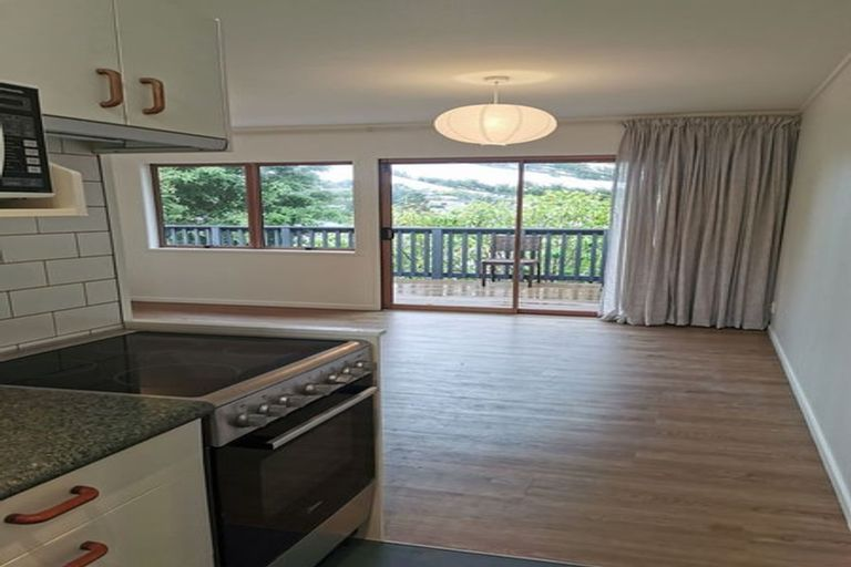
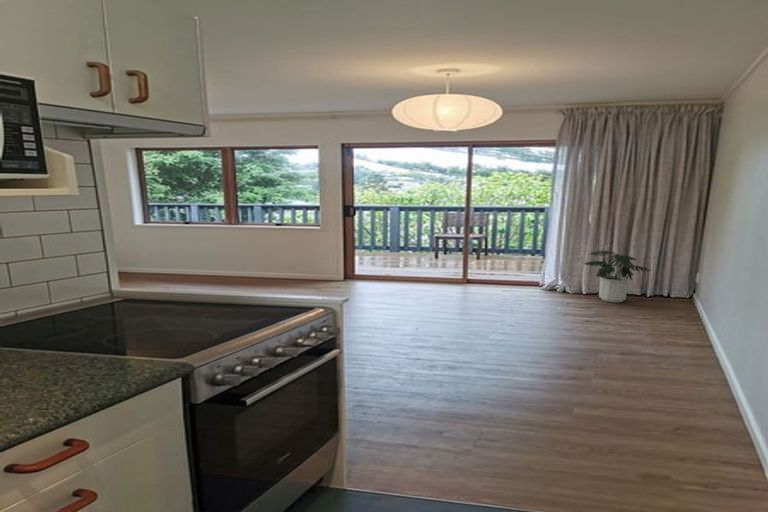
+ potted plant (615, 276)
